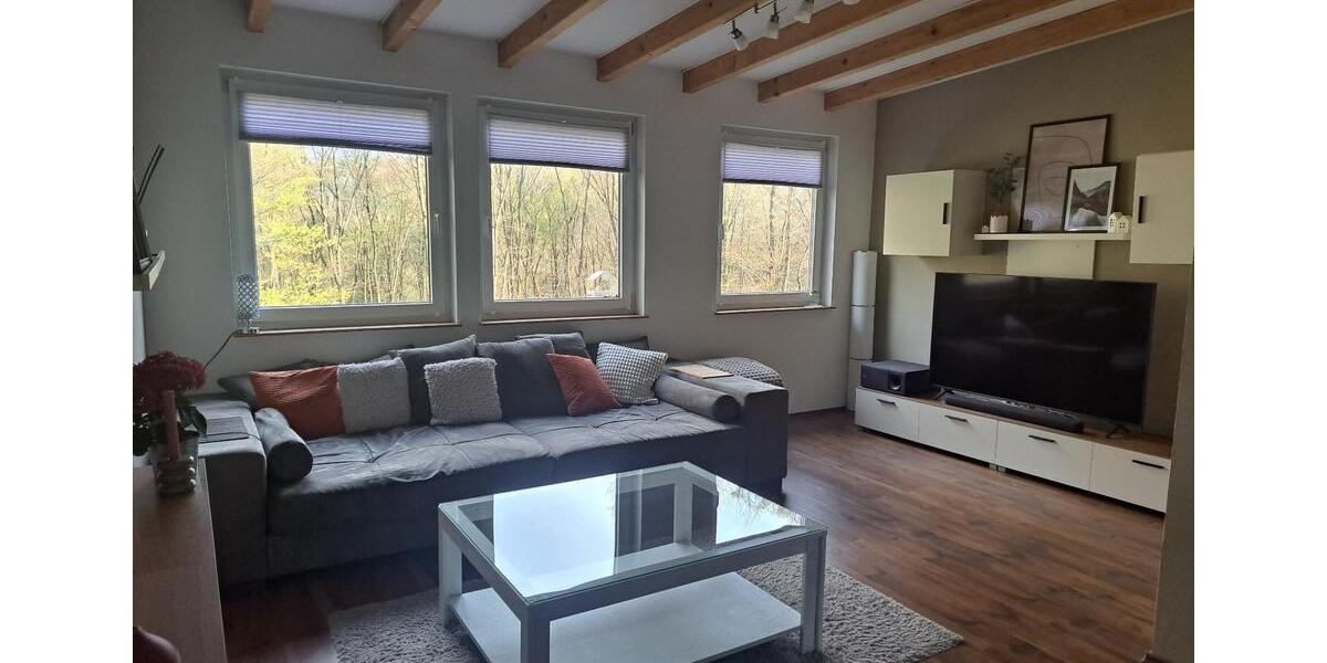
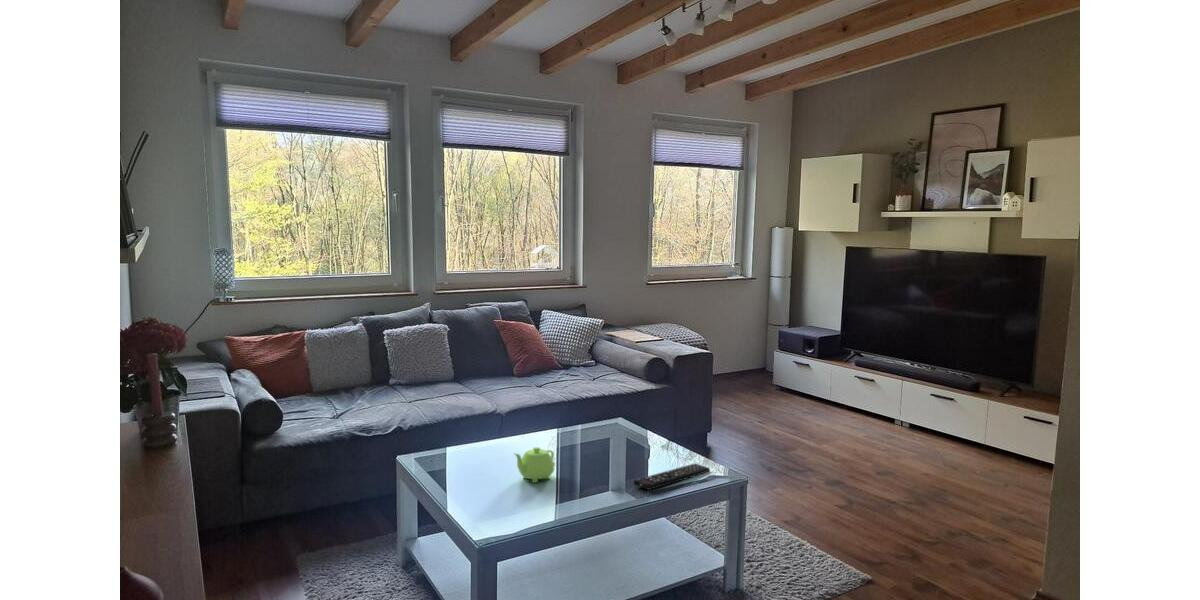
+ teapot (534, 463)
+ remote control (672, 475)
